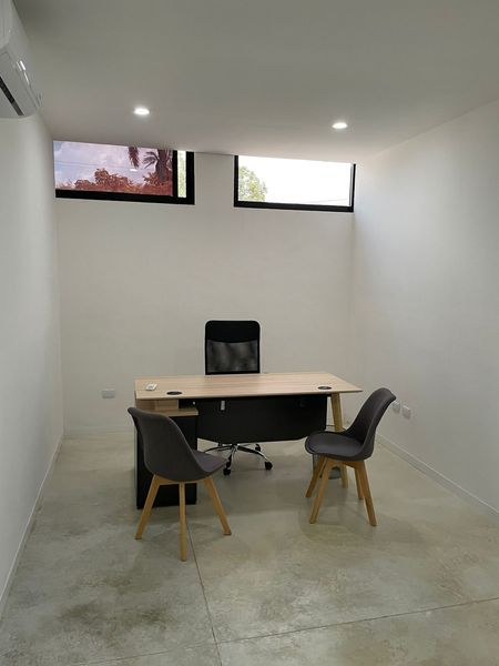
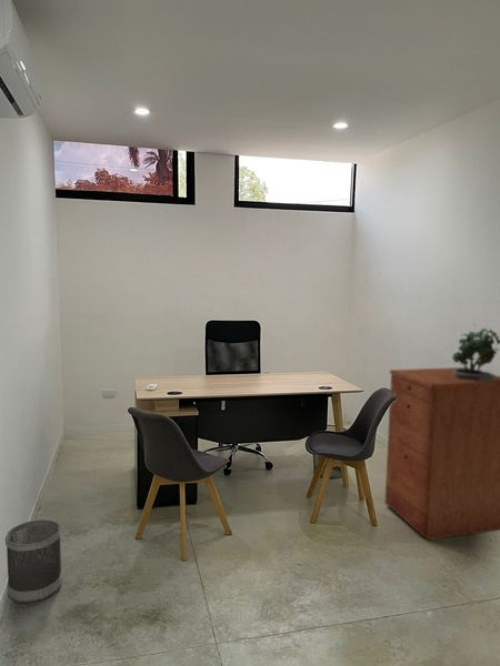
+ filing cabinet (446, 446)
+ potted plant (476, 351)
+ wastebasket (34, 559)
